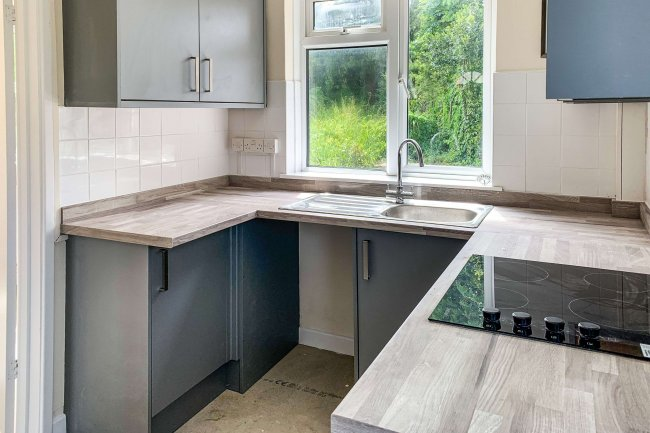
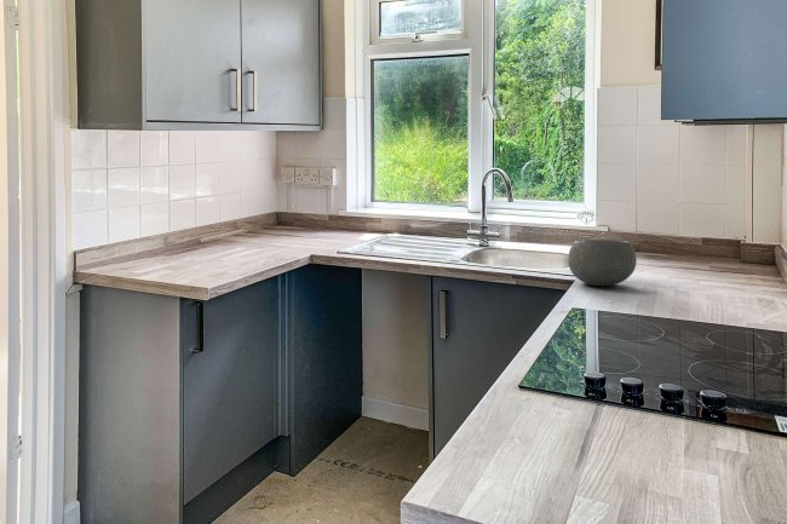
+ bowl (601, 263)
